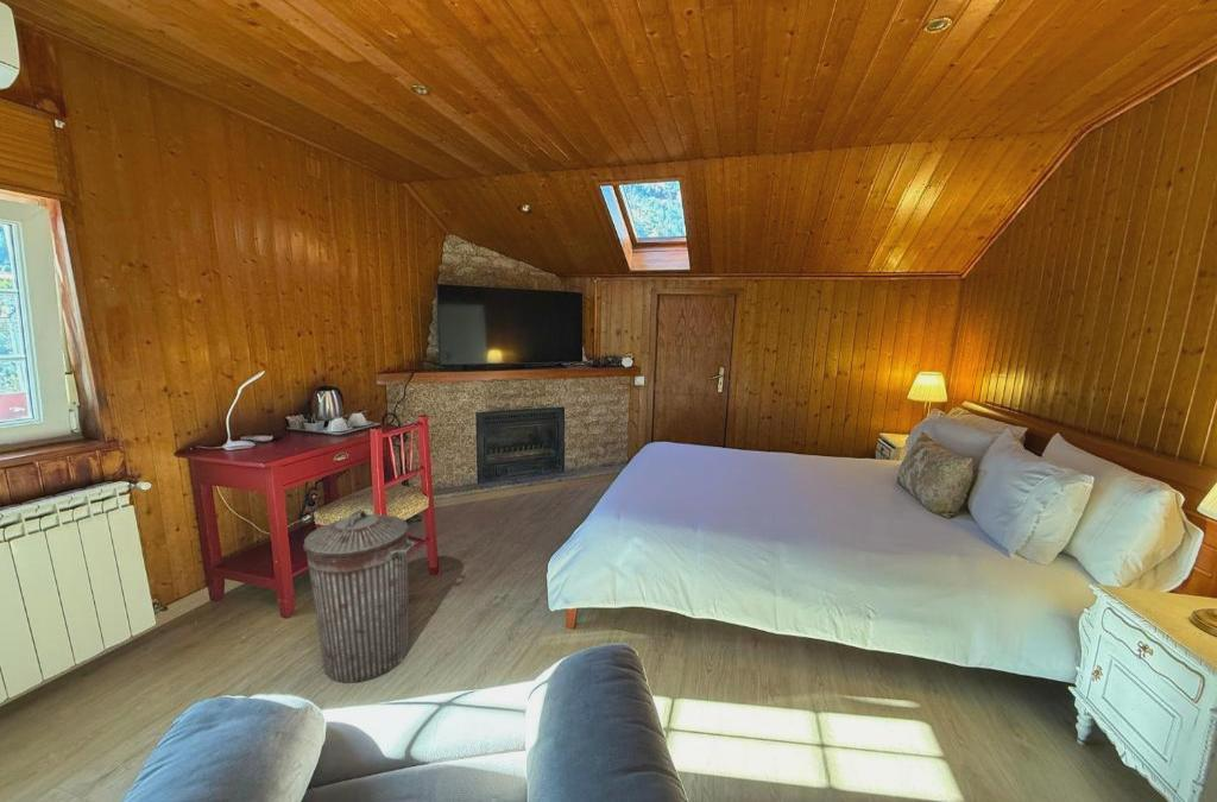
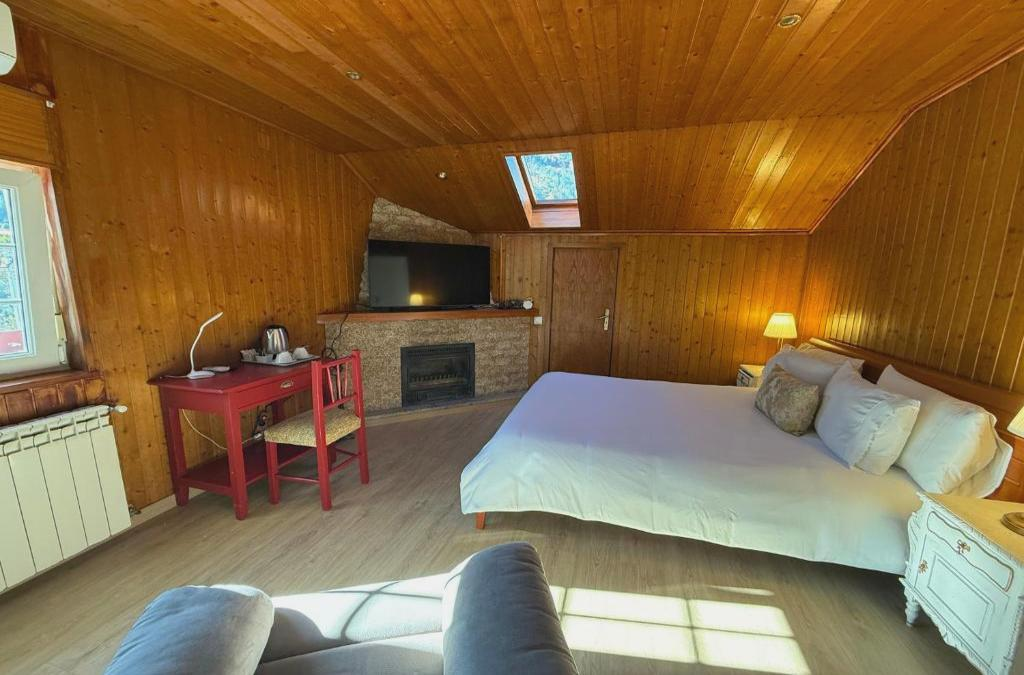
- trash can (361, 586)
